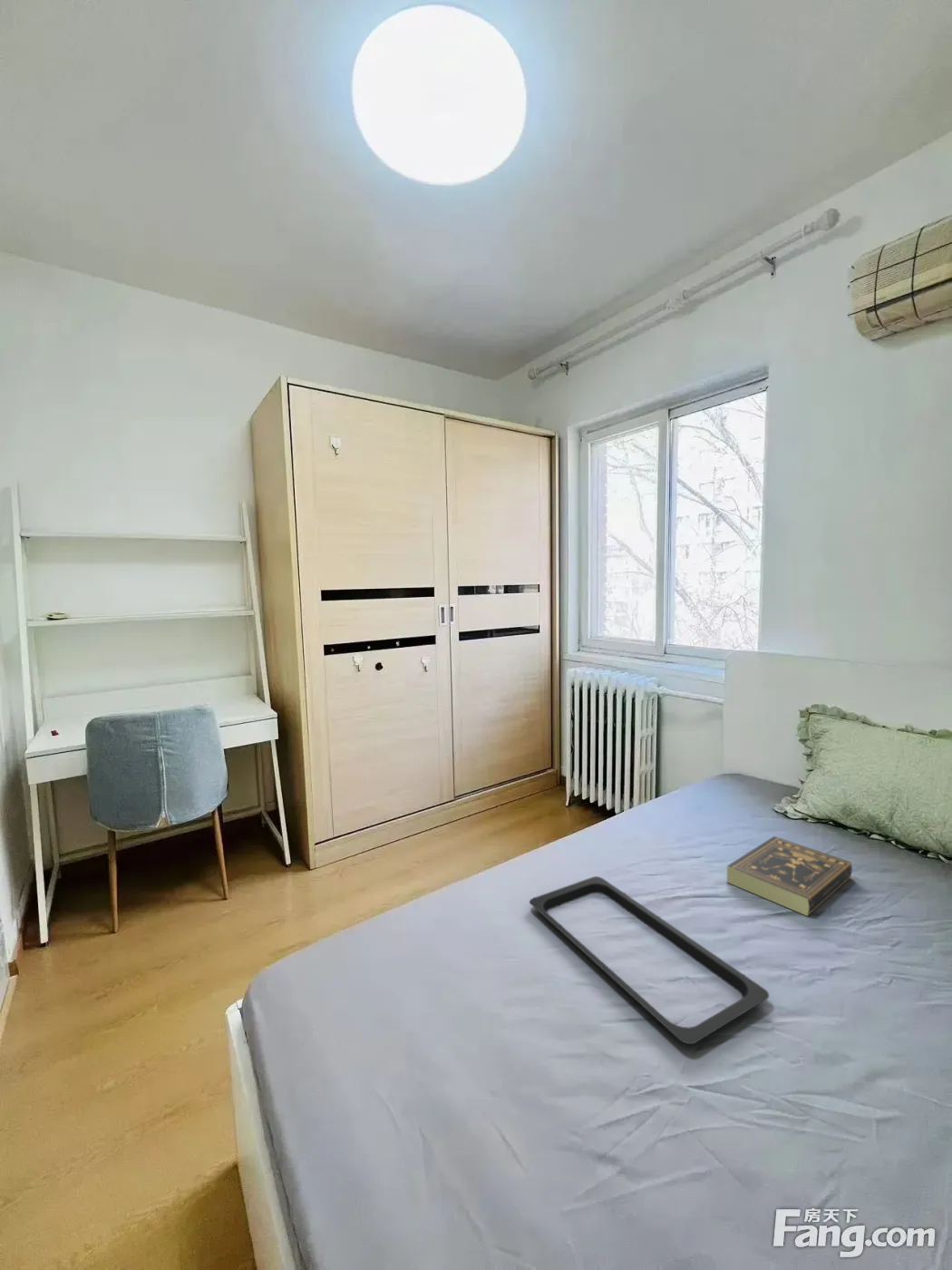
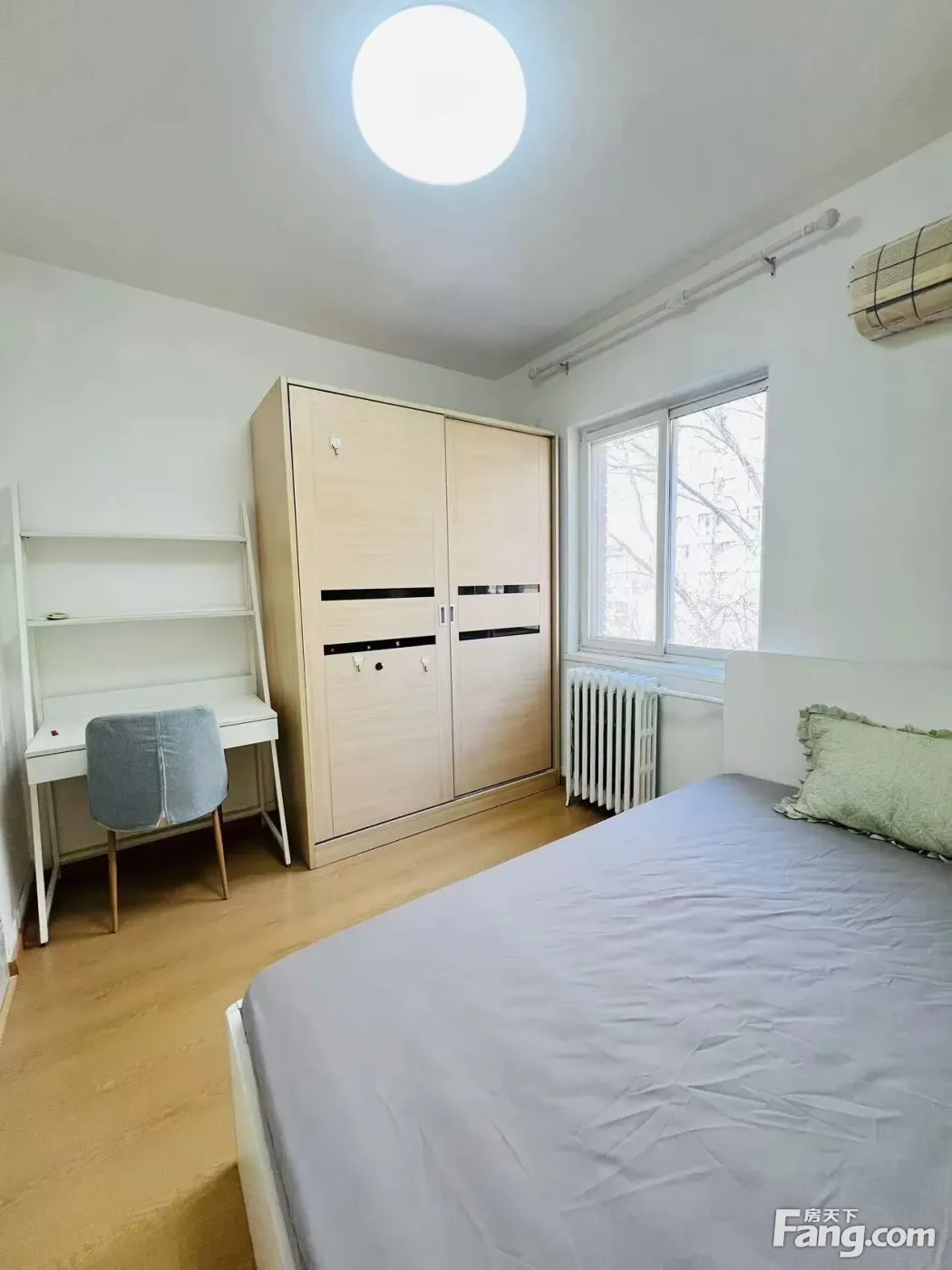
- book (789, 872)
- serving tray (647, 925)
